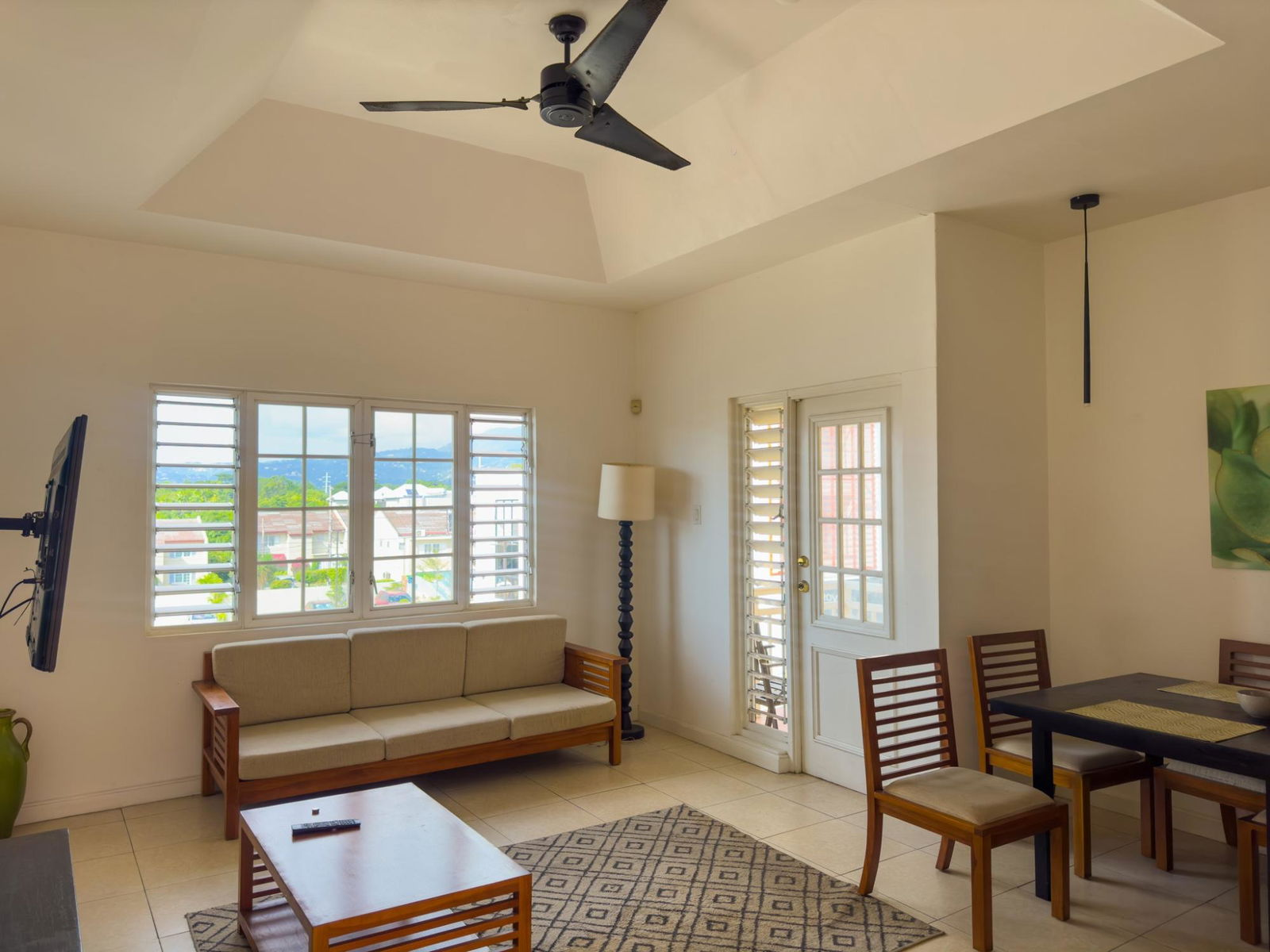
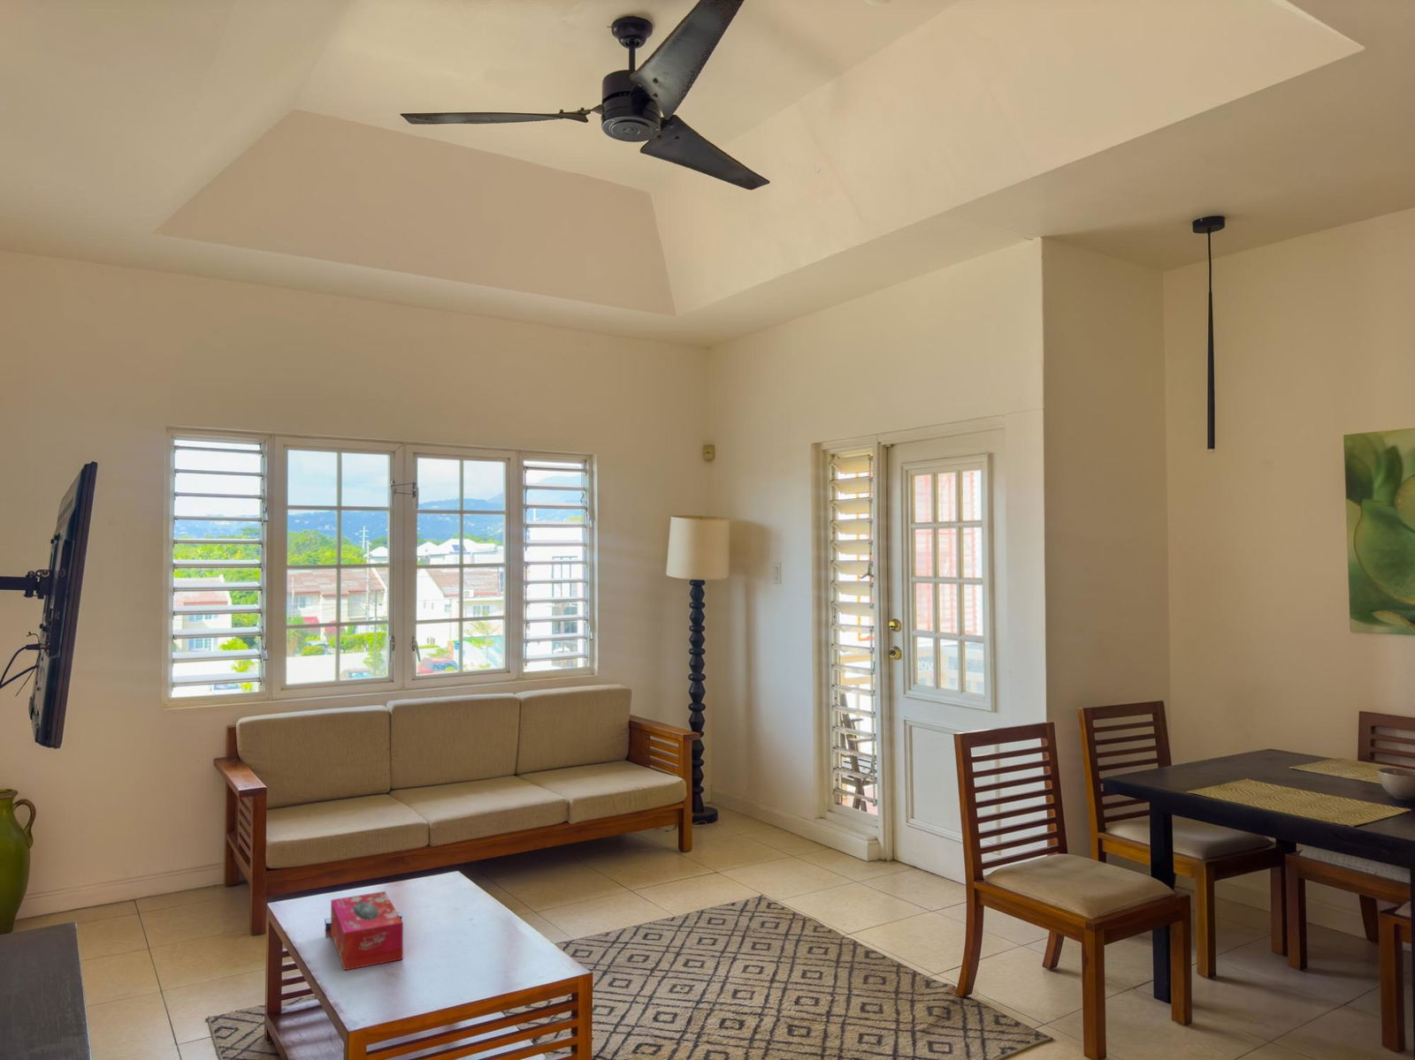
+ tissue box (365, 929)
